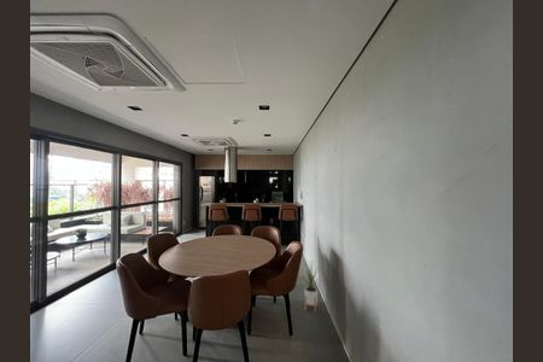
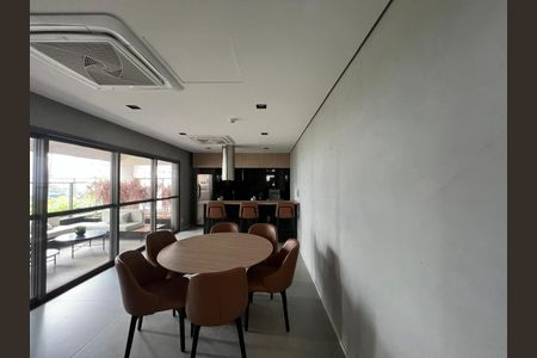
- house plant (311, 282)
